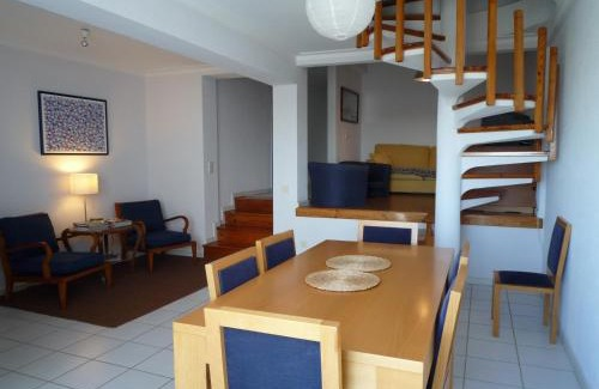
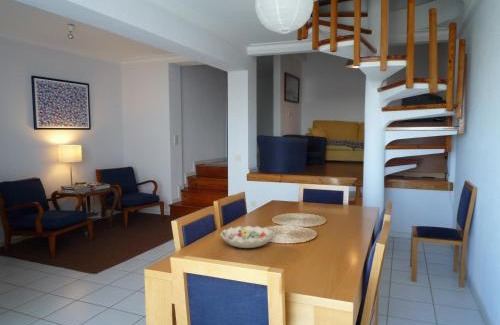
+ decorative bowl (247, 238)
